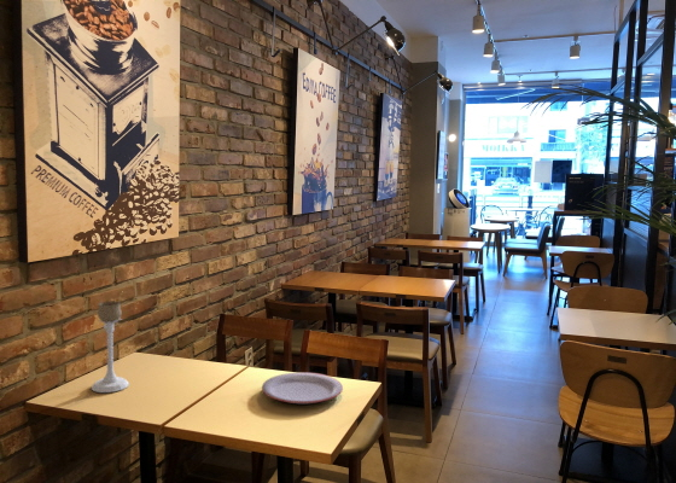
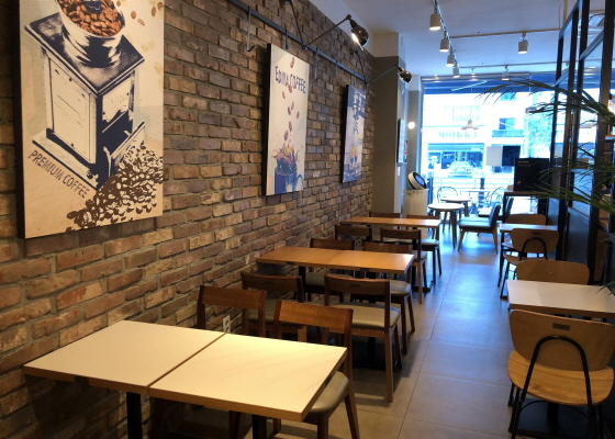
- candle holder (110, 344)
- plate (302, 389)
